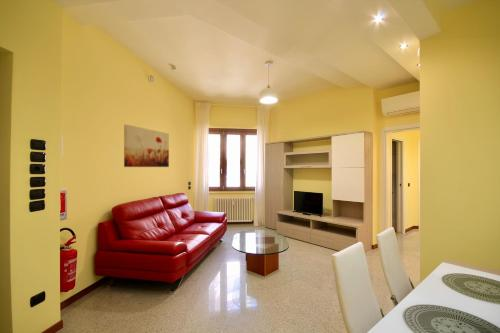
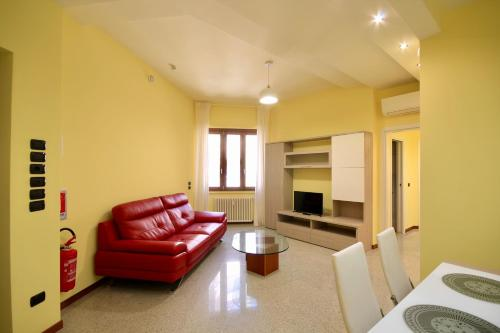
- wall art (149, 148)
